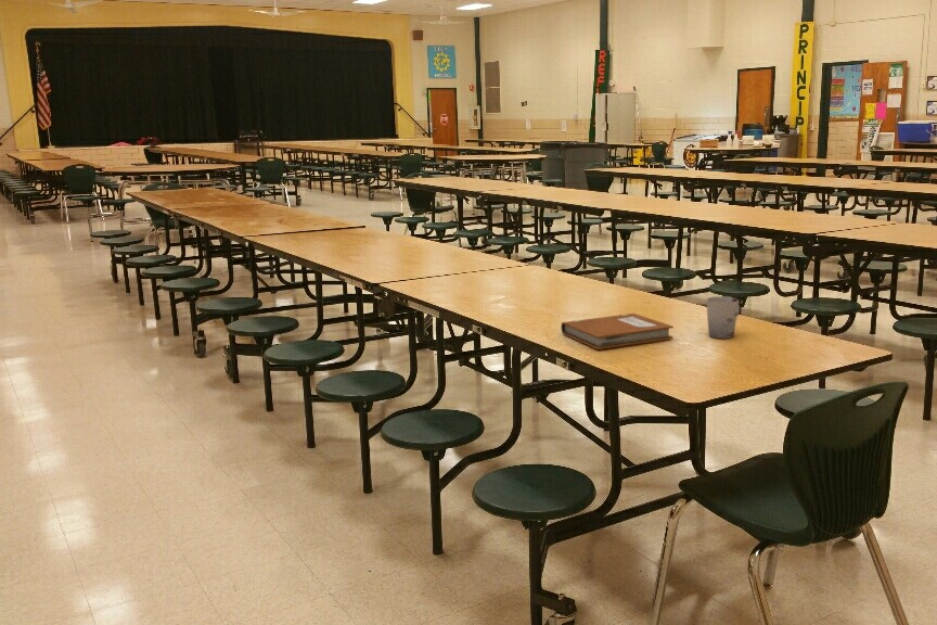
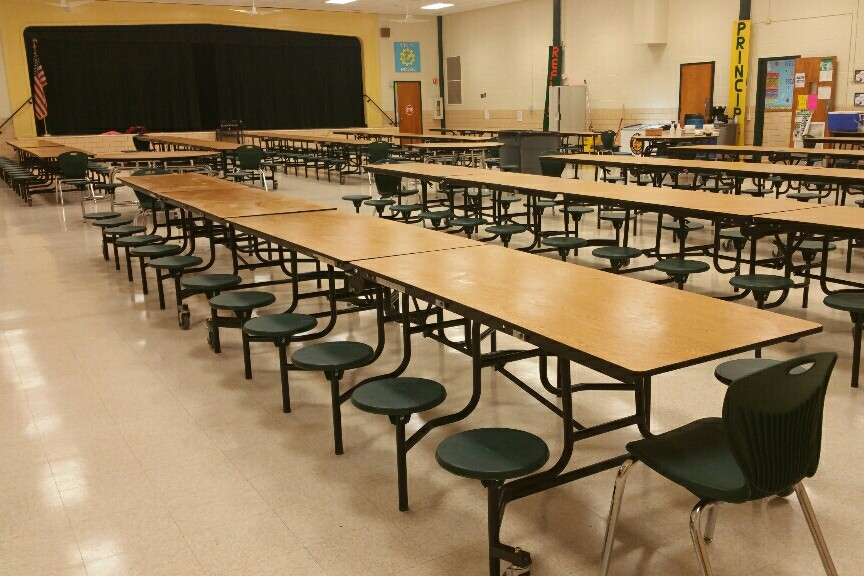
- notebook (617, 329)
- cup (726, 316)
